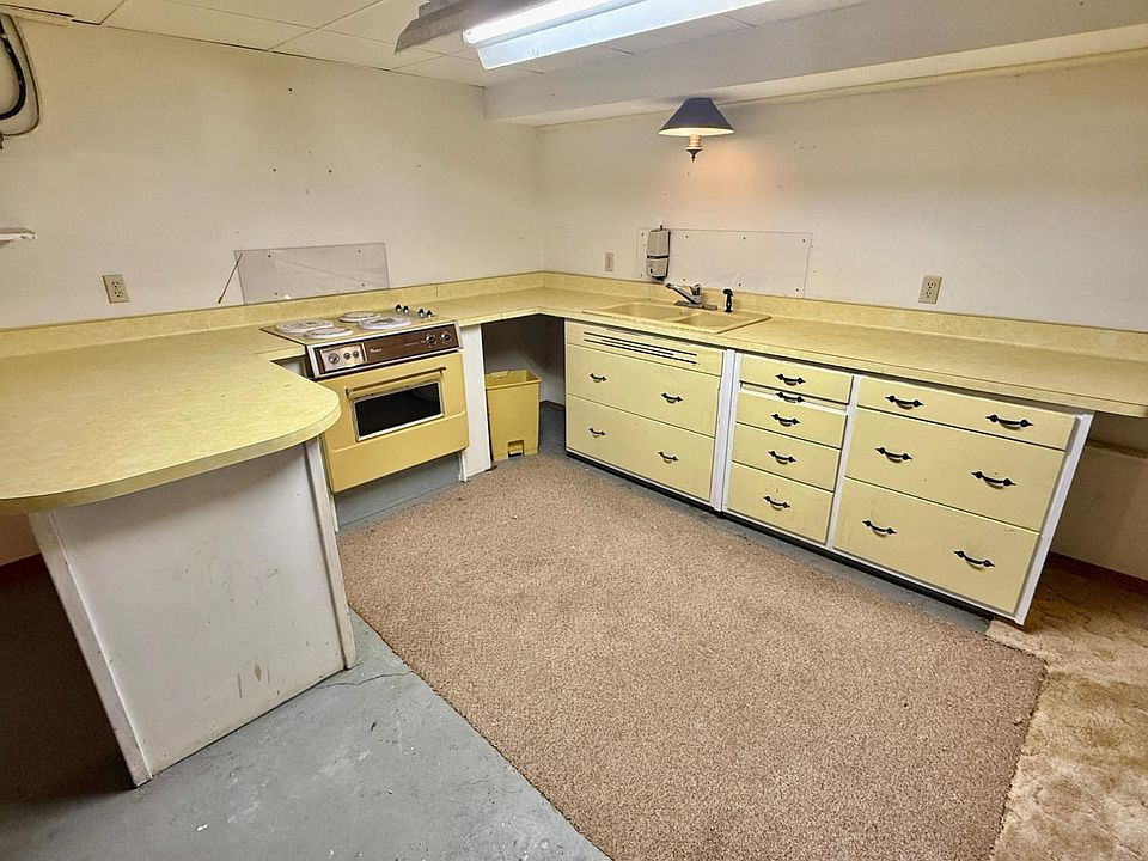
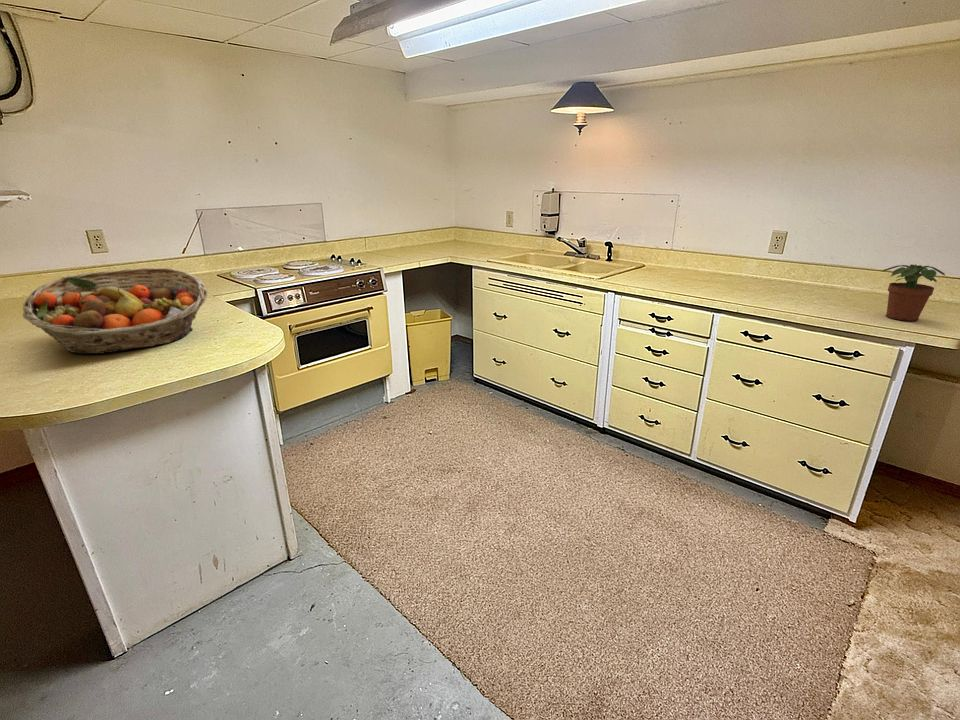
+ fruit basket (124, 308)
+ potted plant (908, 292)
